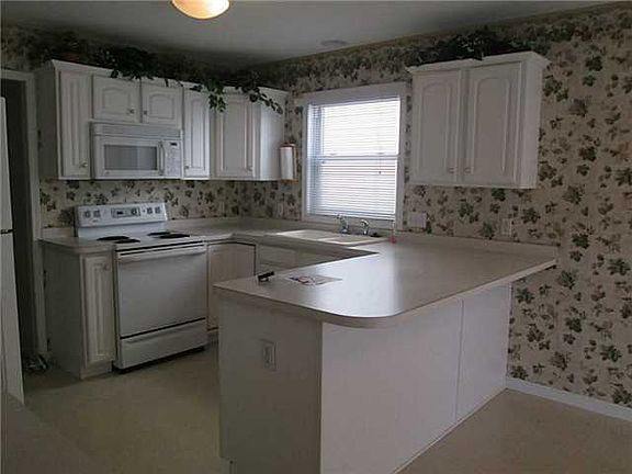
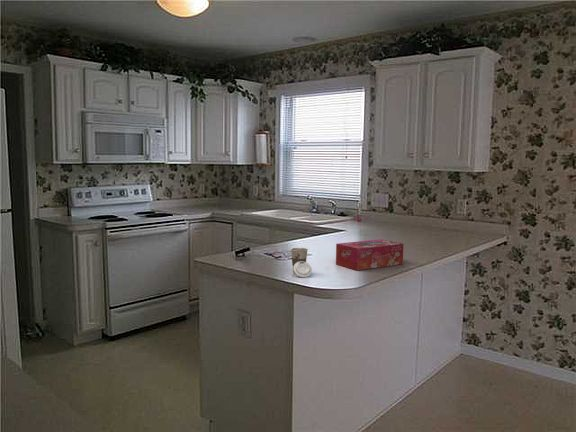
+ tissue box (369, 253)
+ cup (300, 262)
